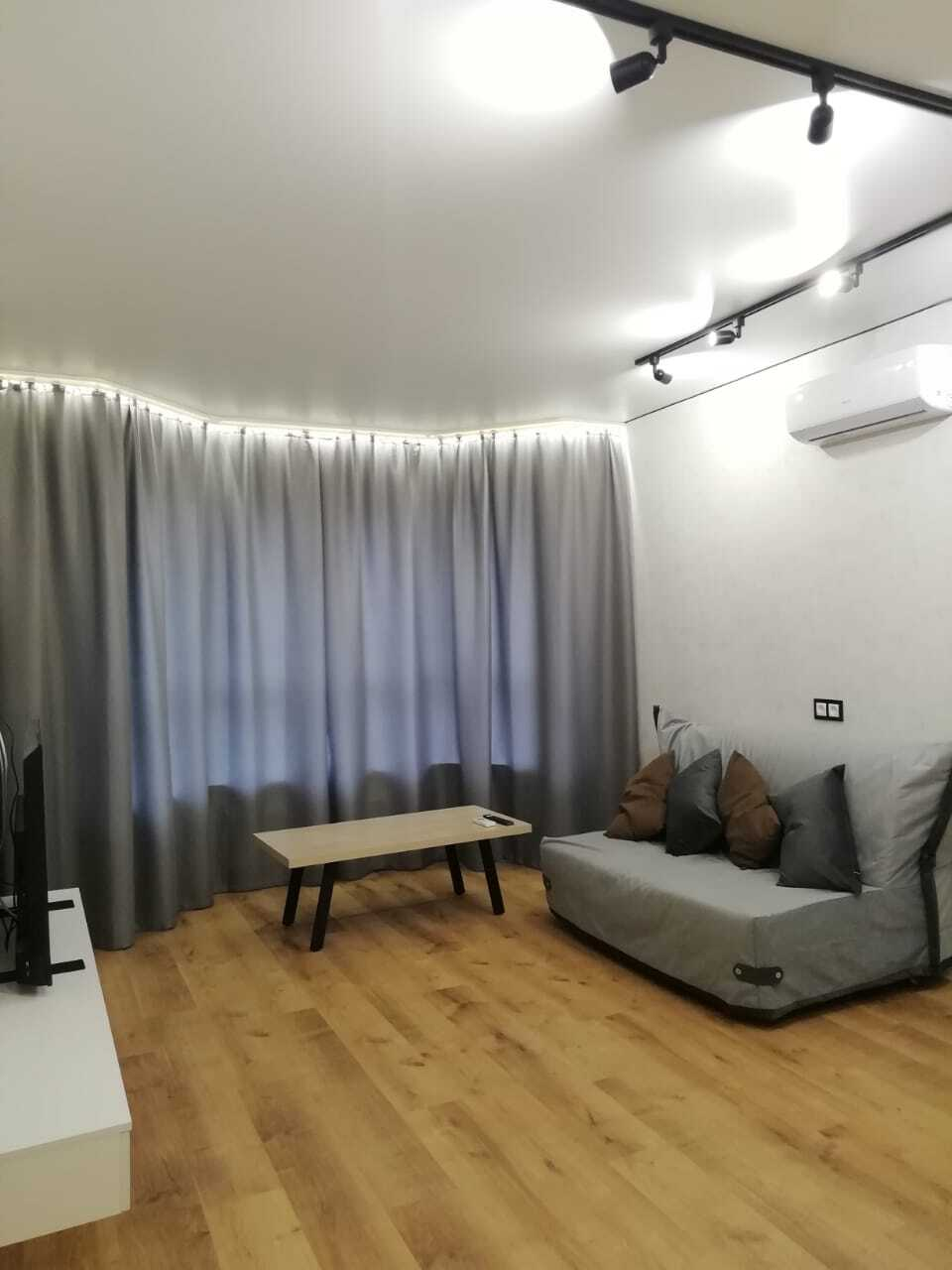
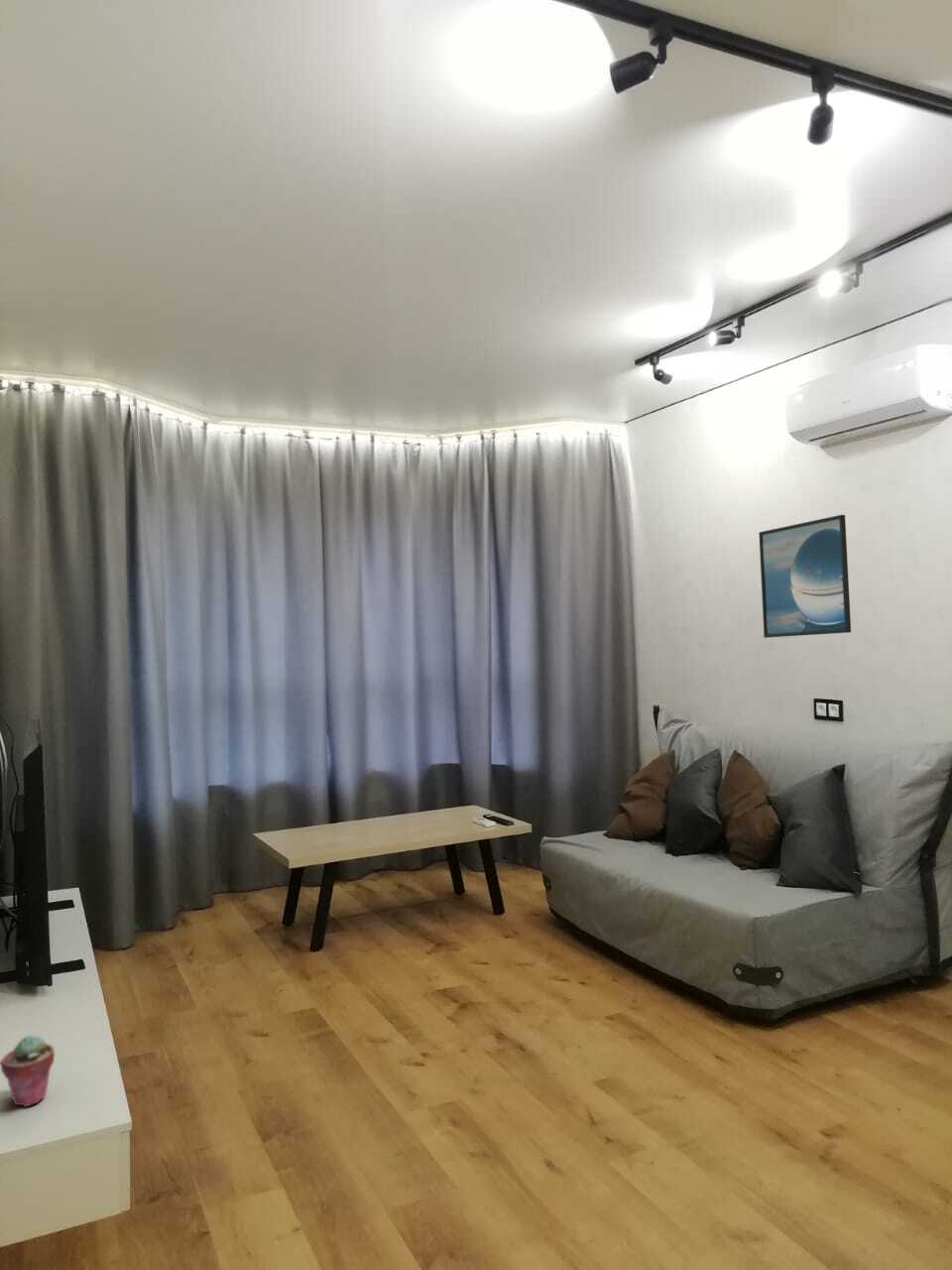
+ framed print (802, 579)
+ potted succulent (28, 1067)
